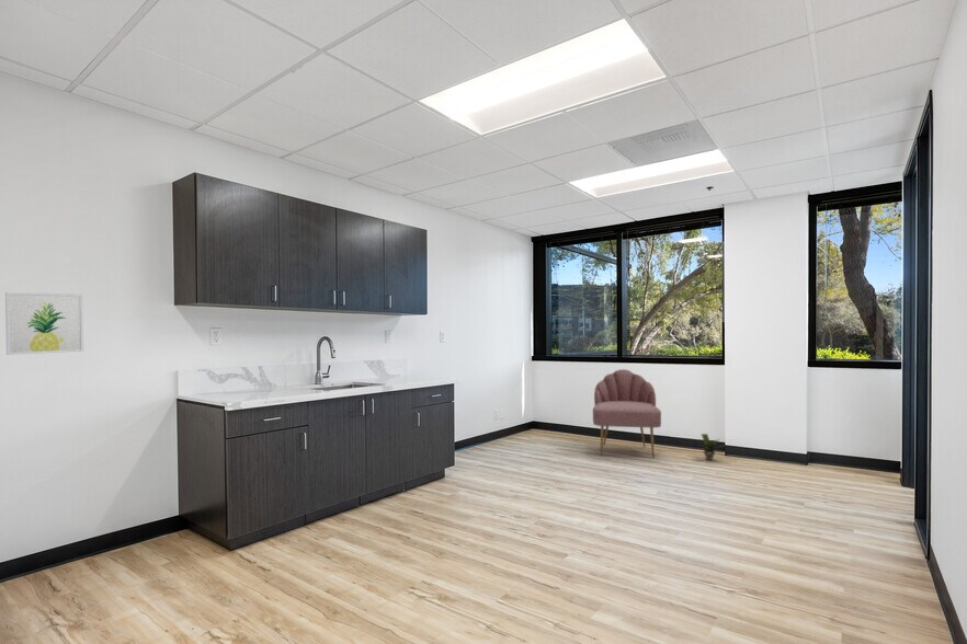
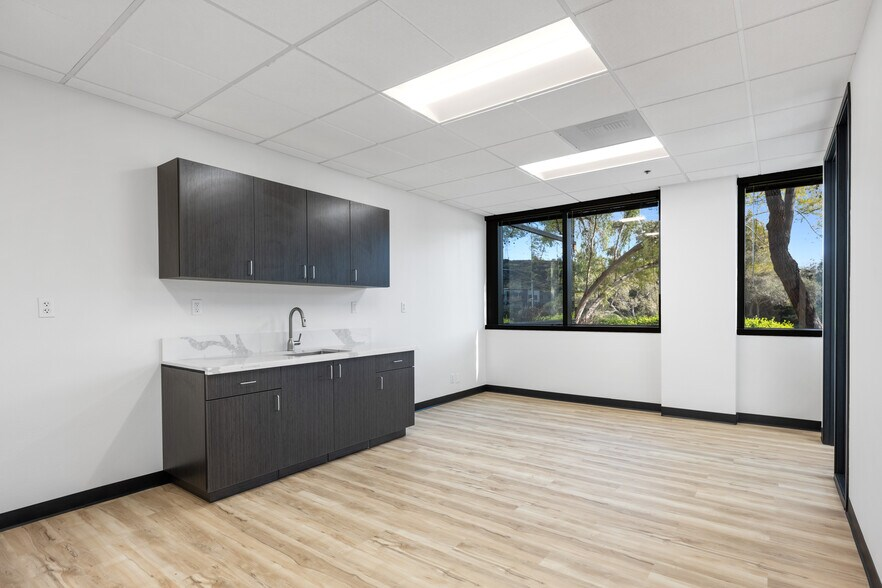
- chair (625, 412)
- wall art (46, 323)
- potted plant (708, 447)
